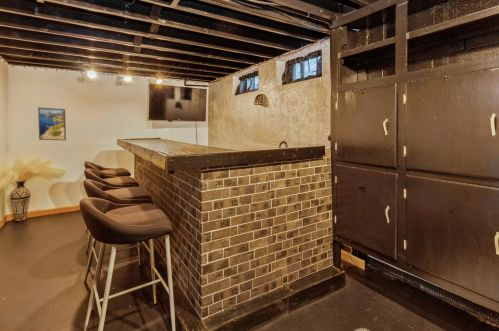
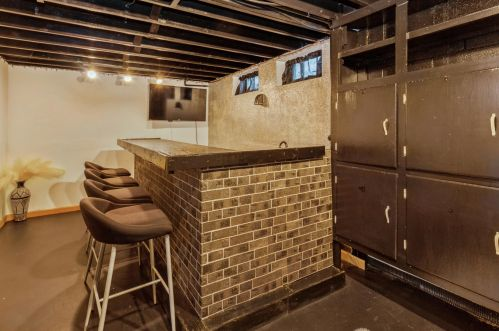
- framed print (52, 124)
